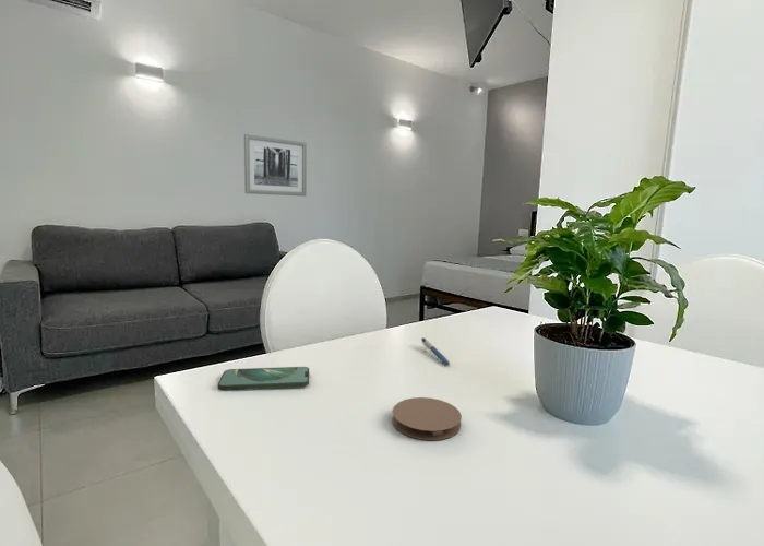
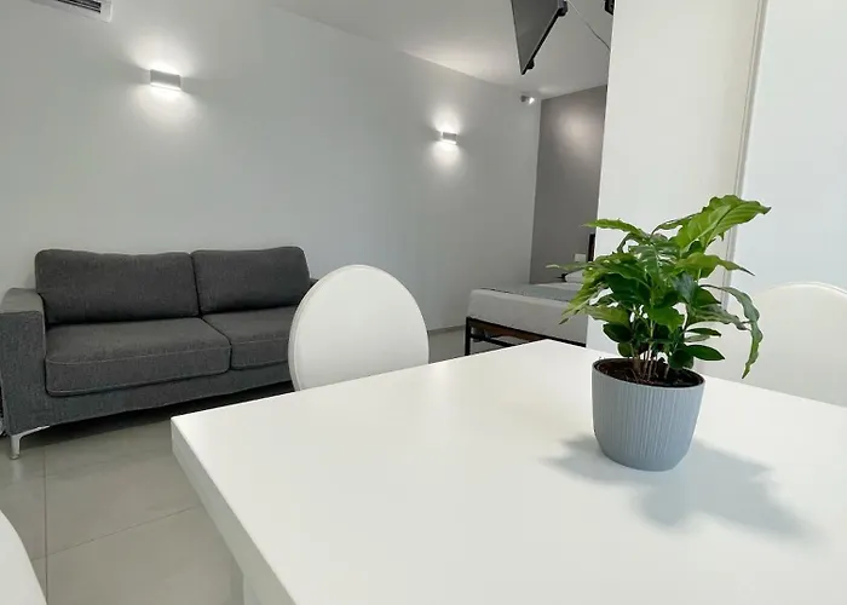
- pen (433, 351)
- wall art (276, 167)
- coaster (426, 417)
- smartphone (265, 377)
